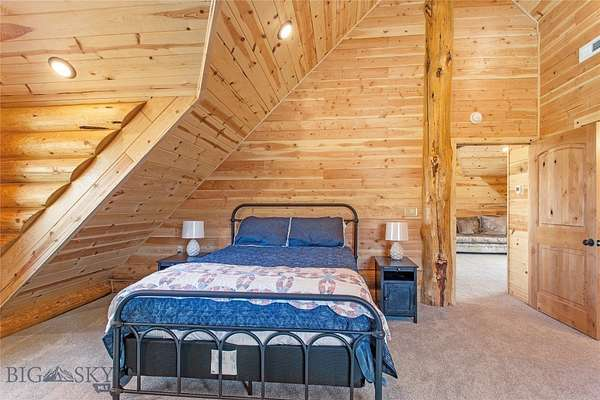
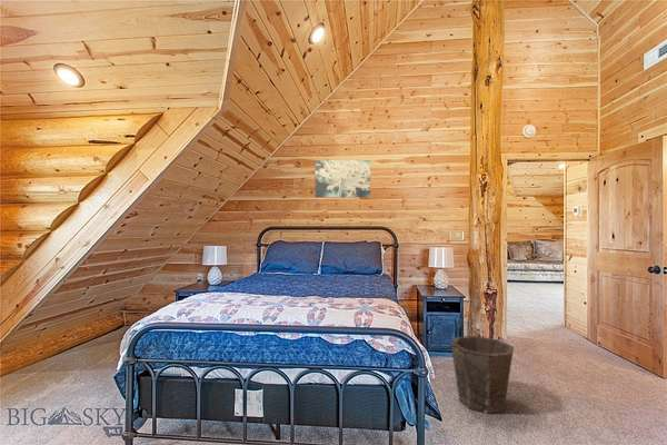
+ waste bin (481, 373)
+ wall art (342, 178)
